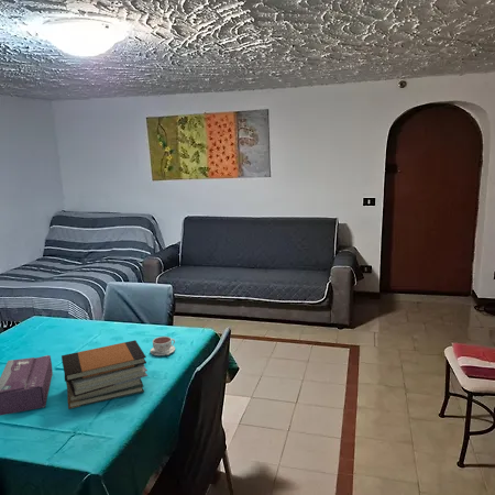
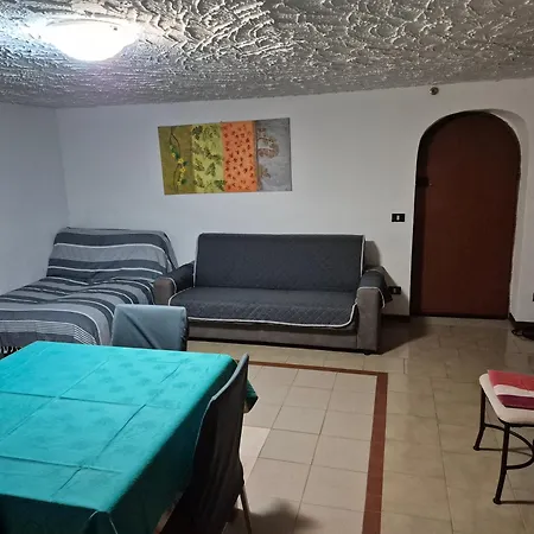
- tissue box (25, 382)
- coffee cup (163, 345)
- book stack (105, 373)
